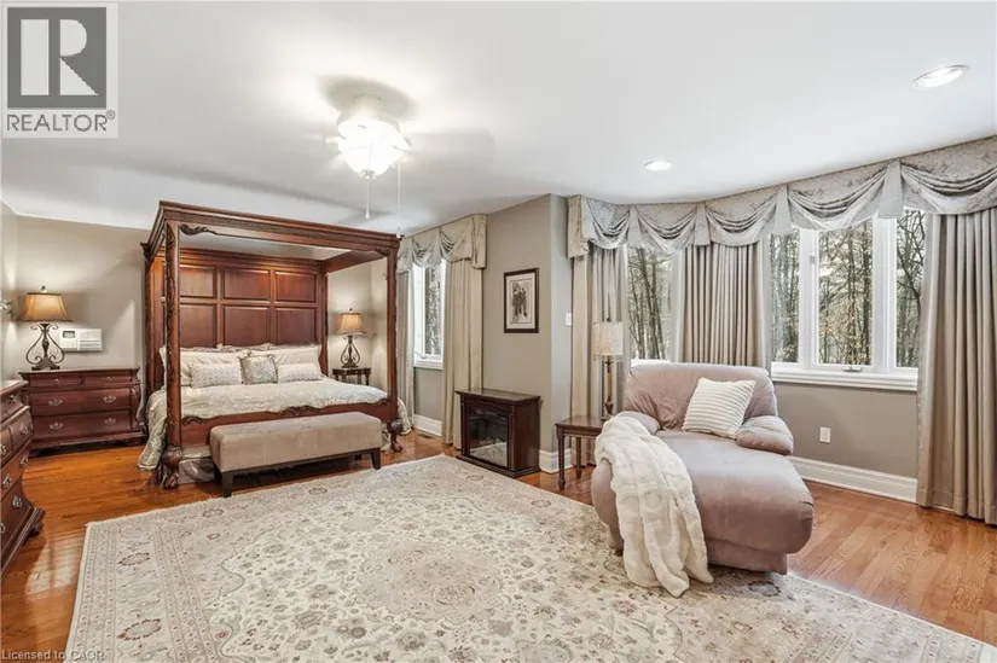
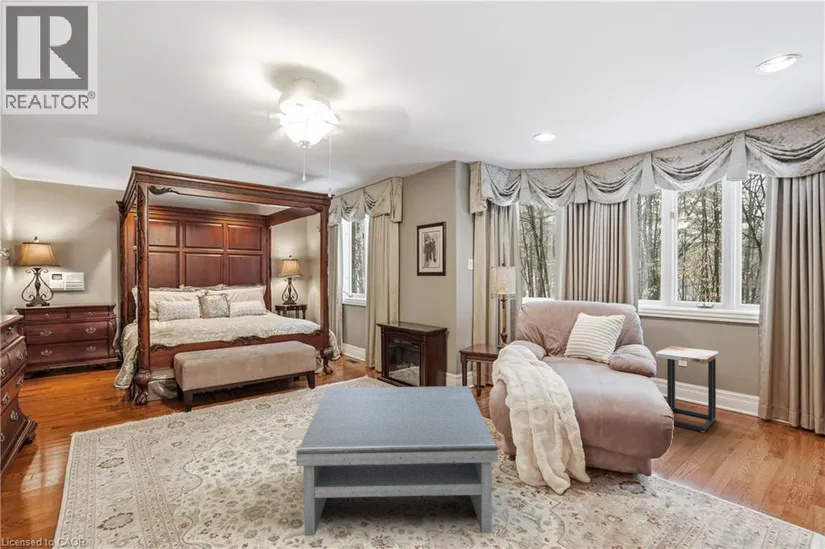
+ side table (674, 386)
+ coffee table (398, 449)
